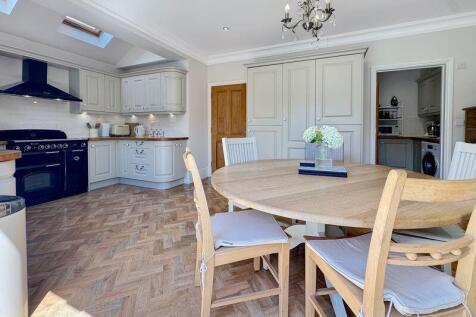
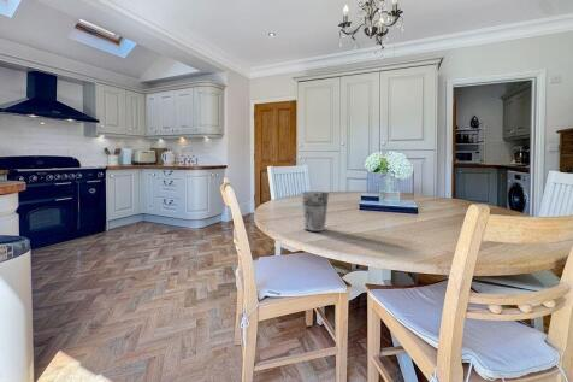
+ cup (314, 210)
